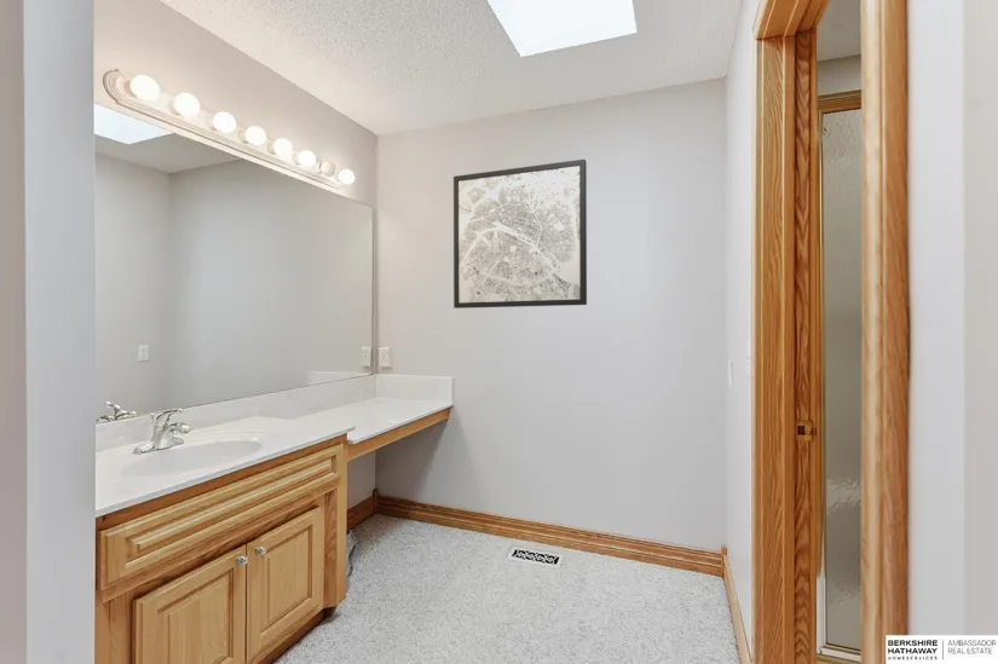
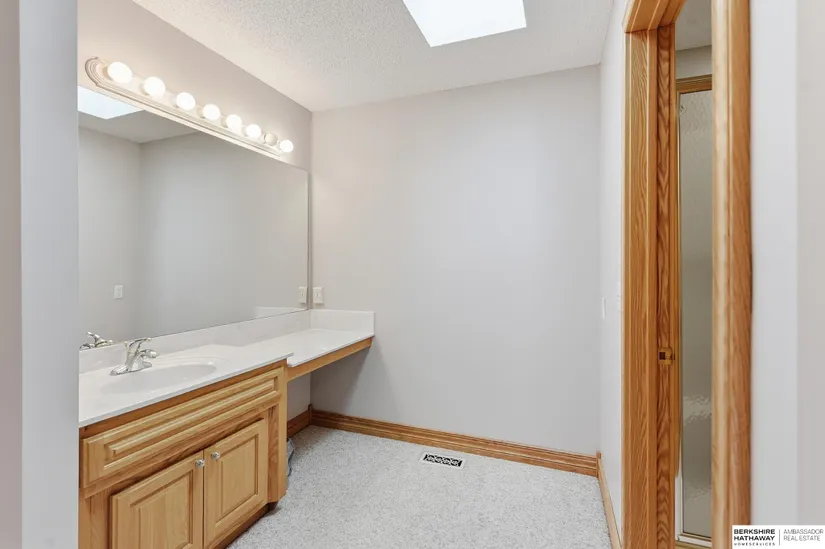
- wall art (517, 237)
